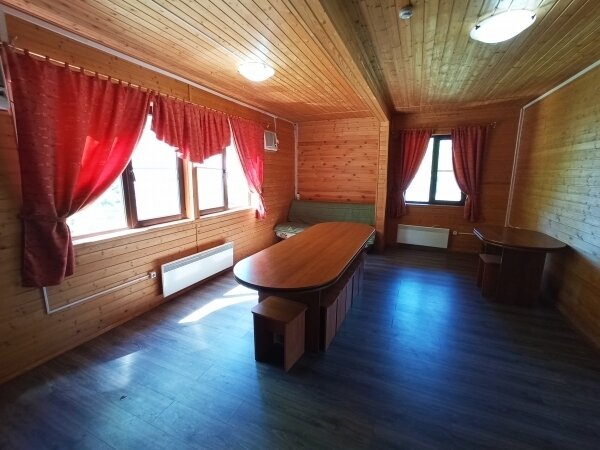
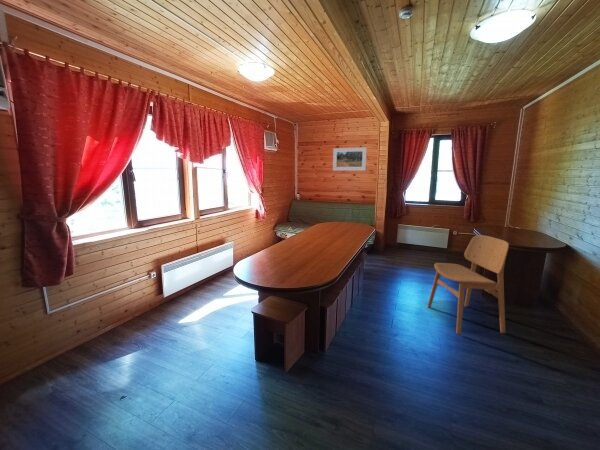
+ dining chair (467, 279)
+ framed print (349, 159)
